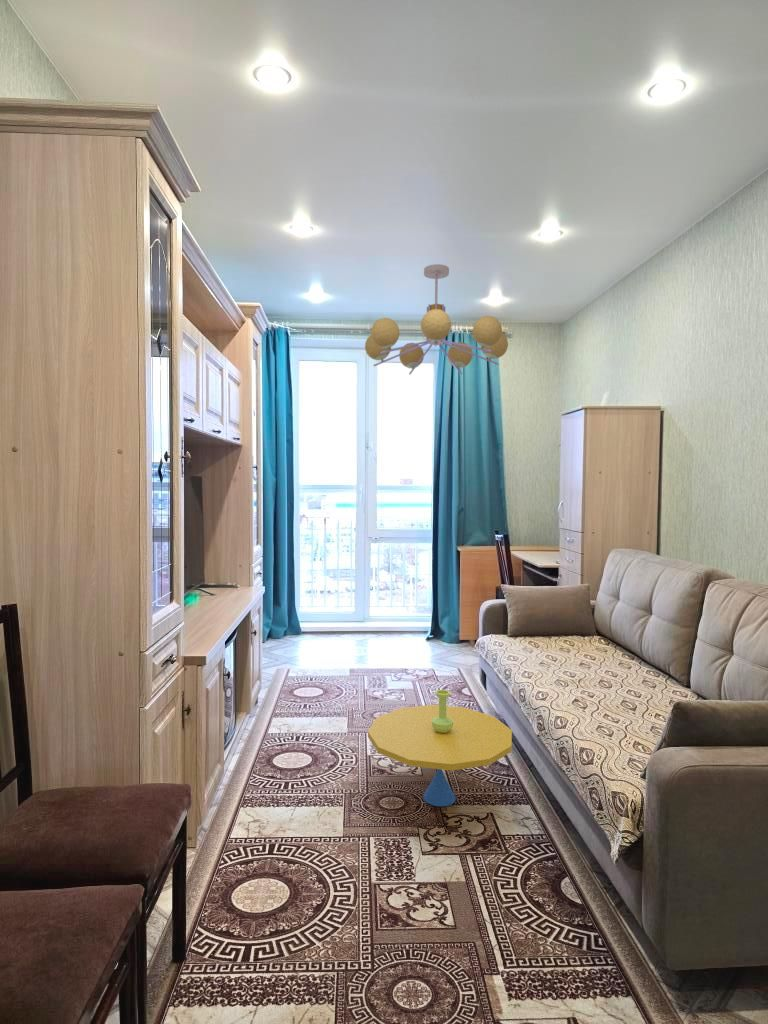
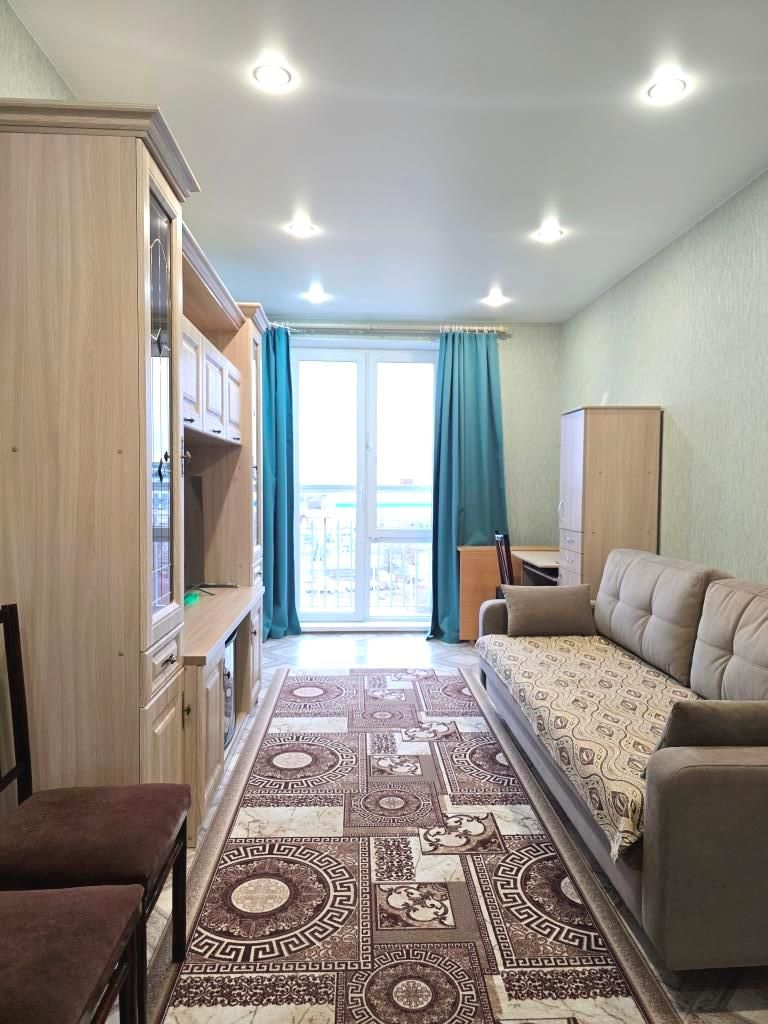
- chandelier (435, 315)
- side table (440, 744)
